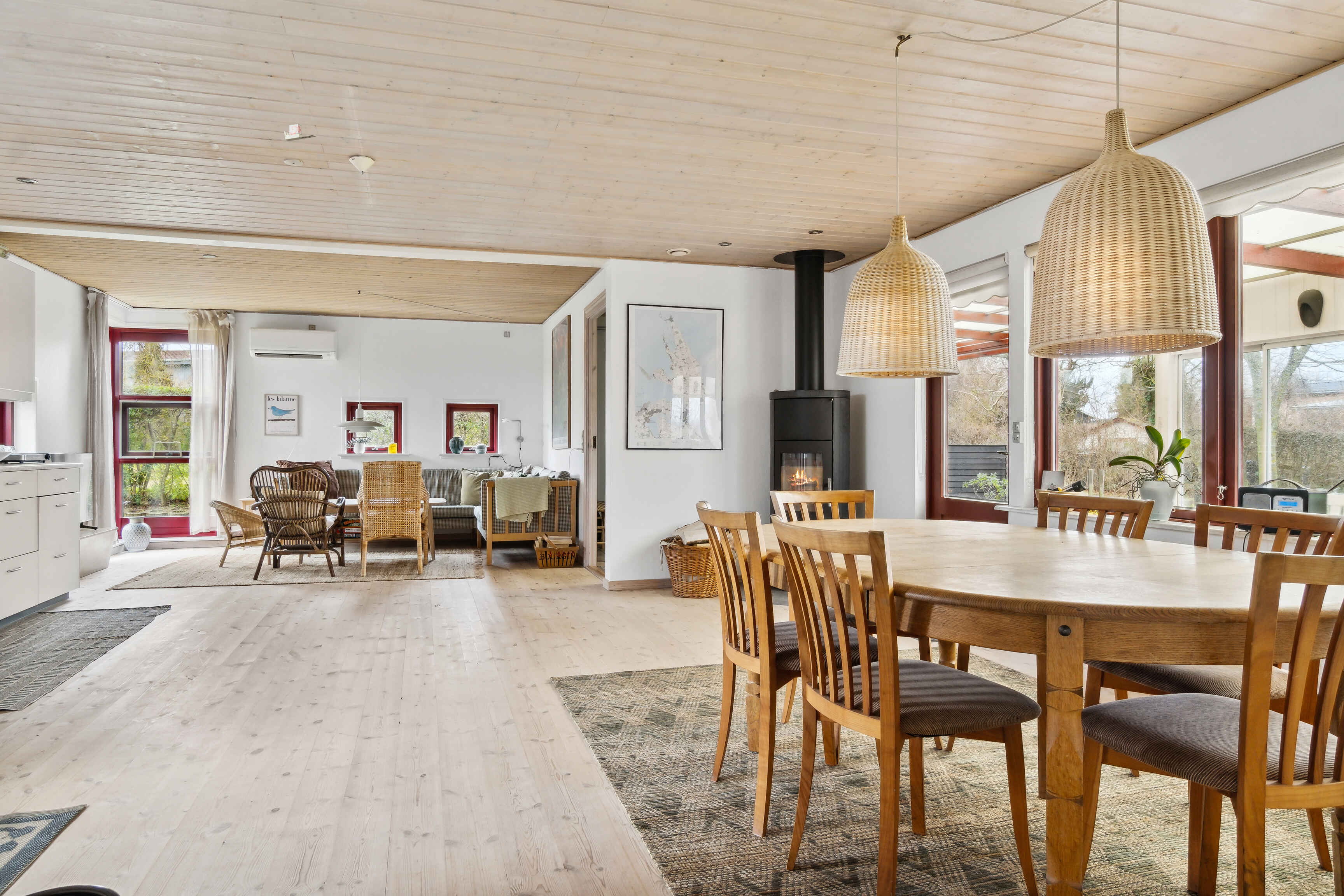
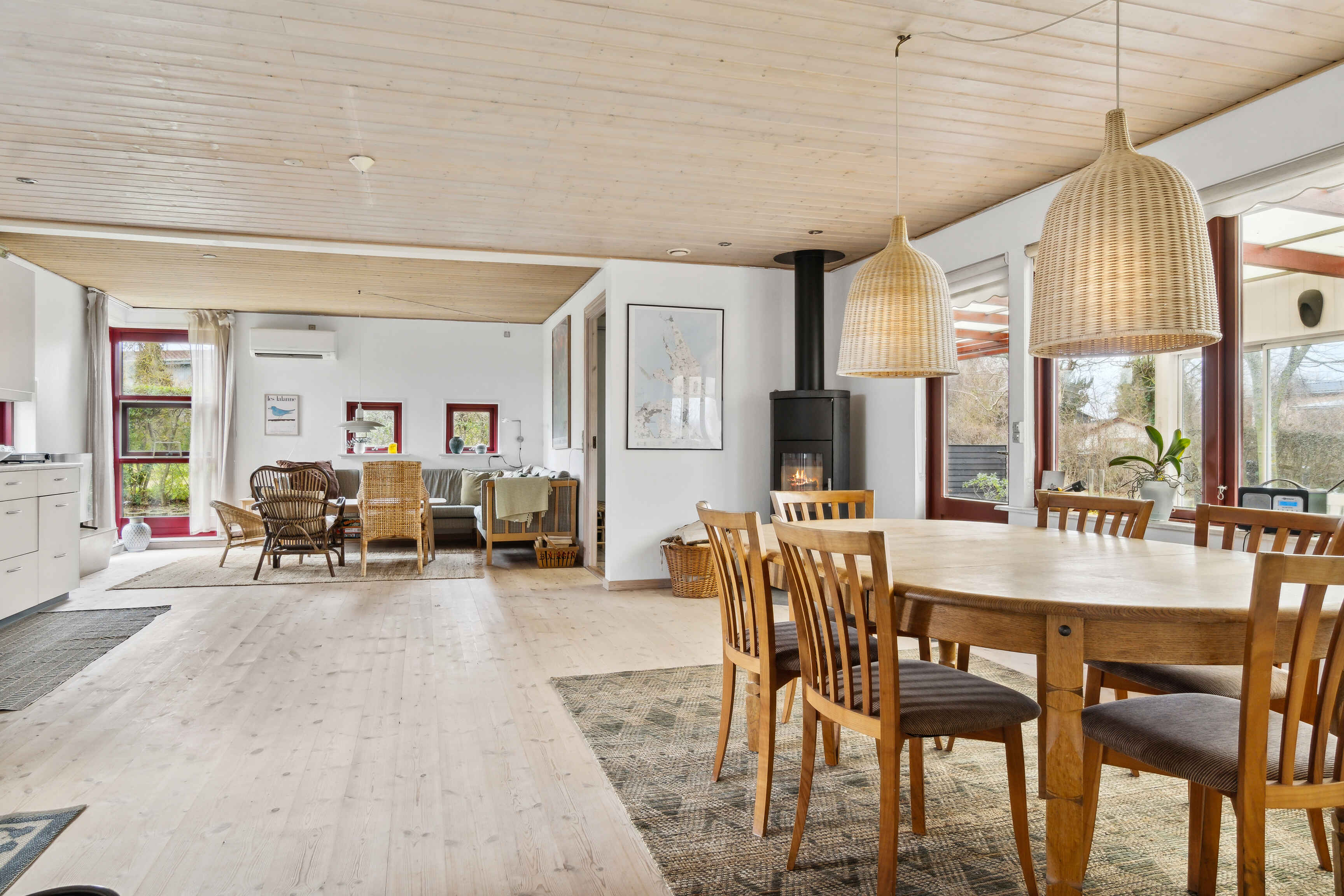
- tape dispenser (300, 131)
